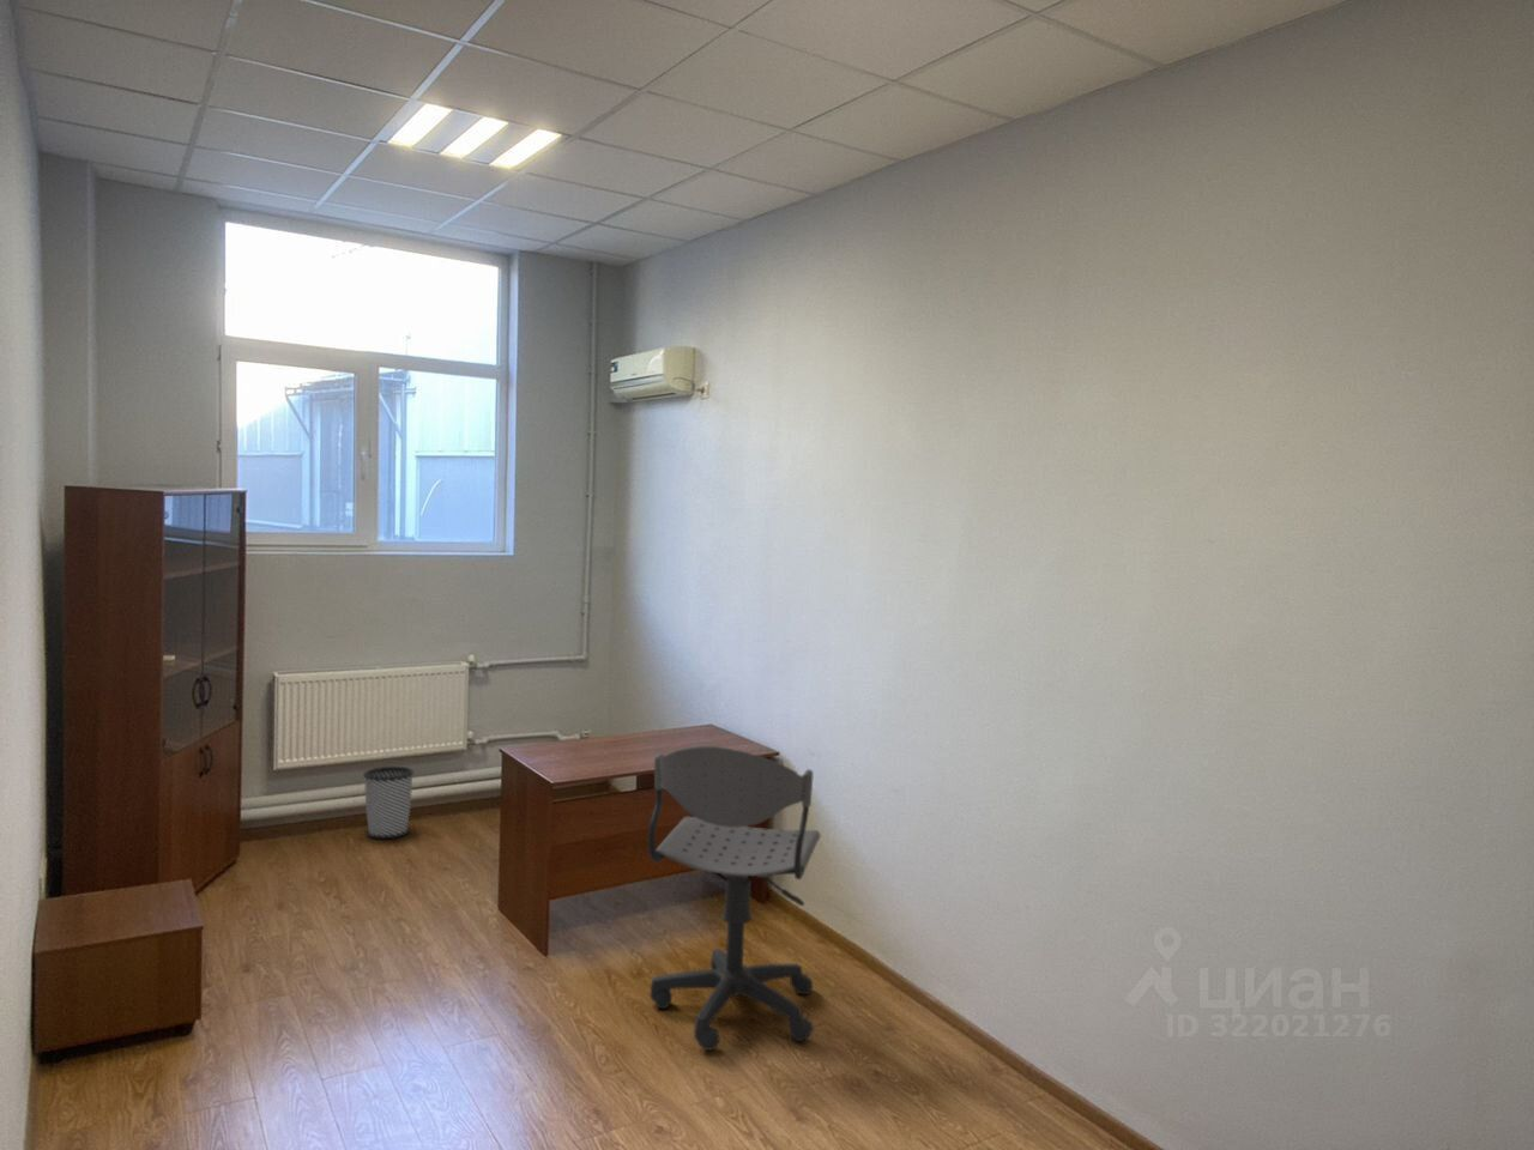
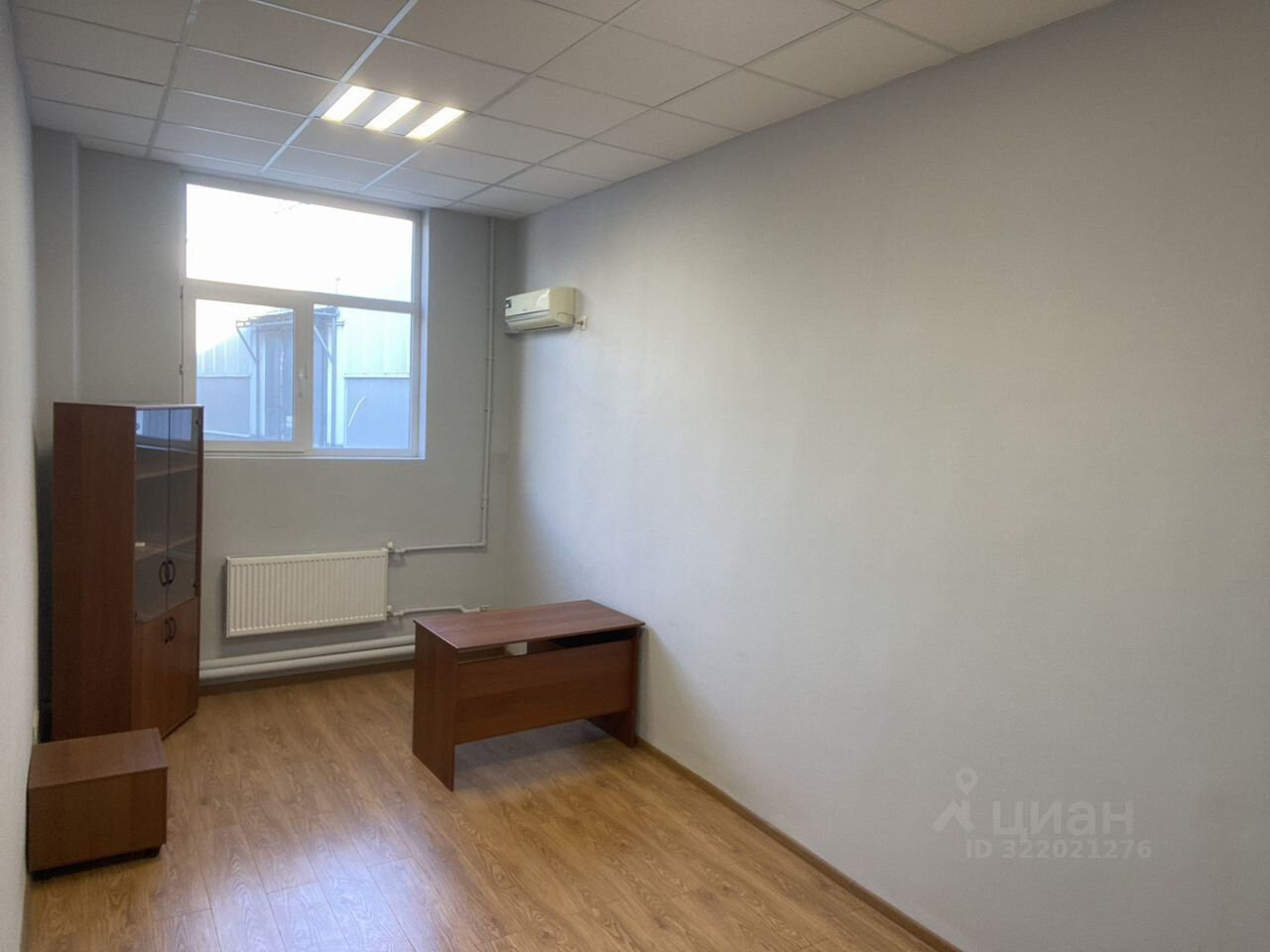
- wastebasket (388, 801)
- office chair (736, 871)
